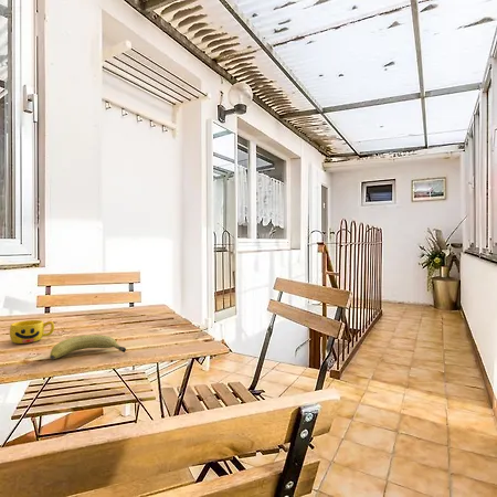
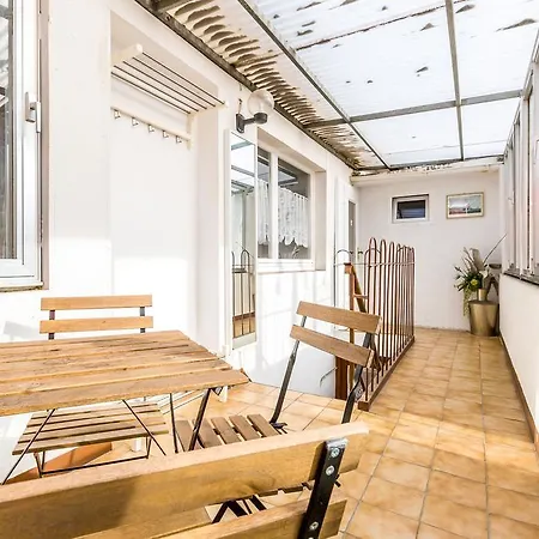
- cup (32, 330)
- fruit (88, 345)
